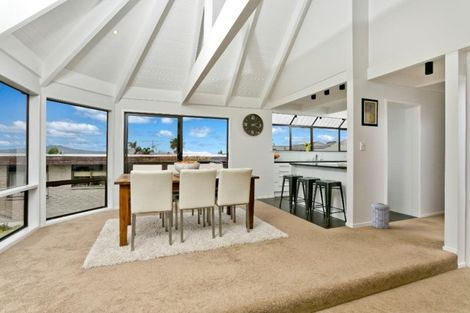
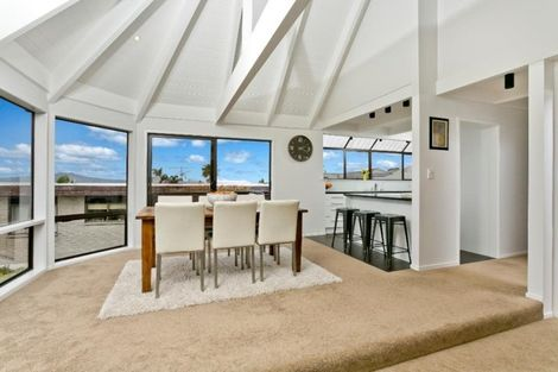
- trash can (380, 215)
